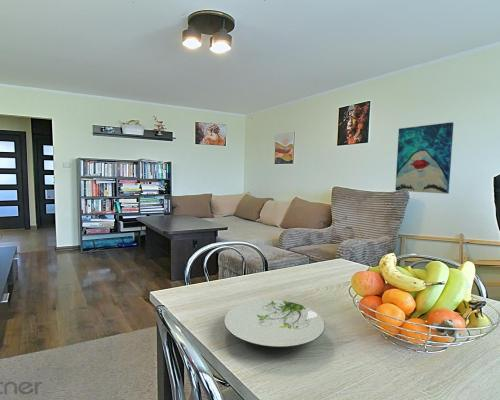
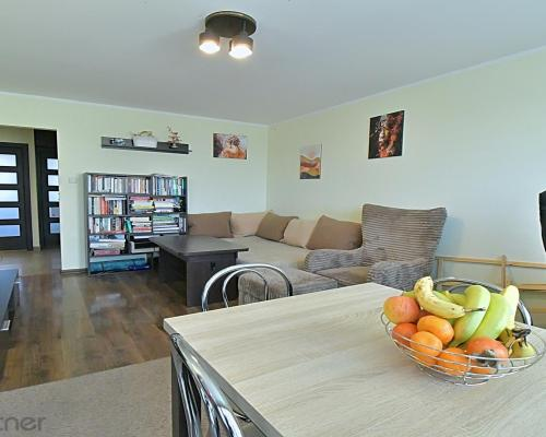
- wall art (422, 159)
- plate (273, 325)
